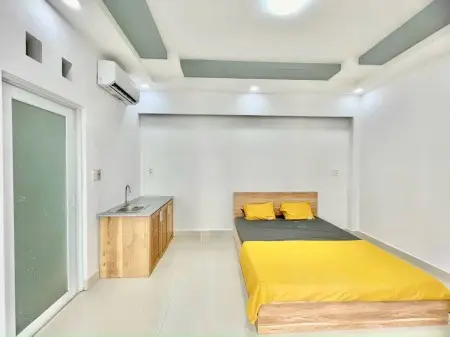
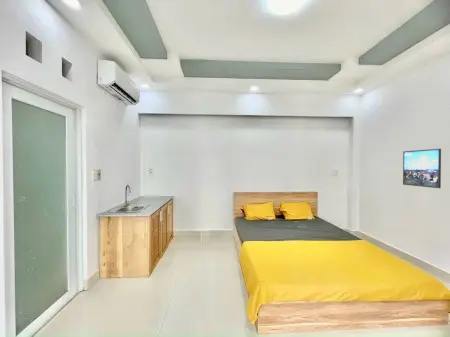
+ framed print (420, 168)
